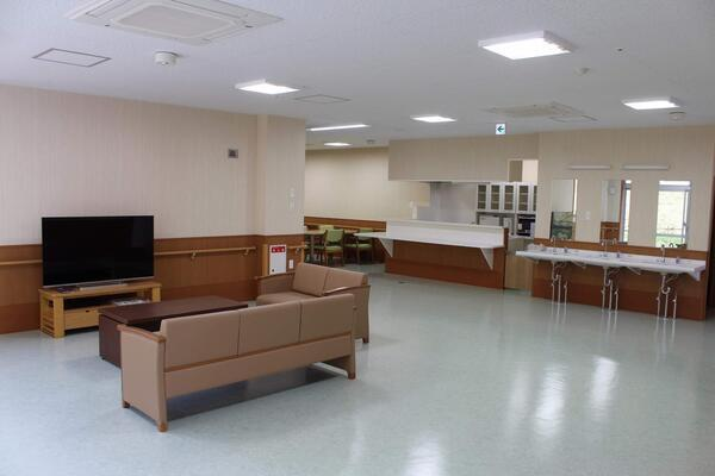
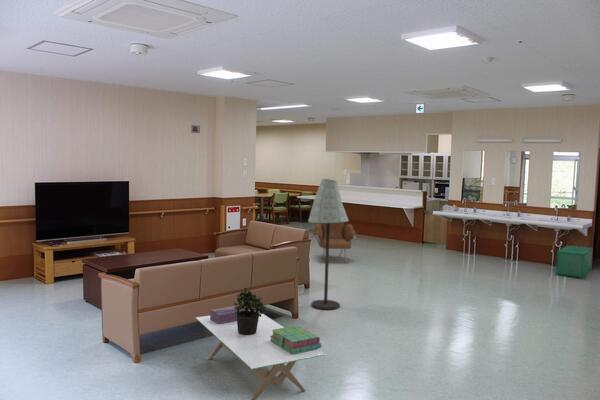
+ coffee table (253, 353)
+ stack of books (295, 338)
+ potted plant (247, 309)
+ floor lamp (327, 242)
+ armchair (334, 233)
+ tissue box (228, 314)
+ storage bin (575, 260)
